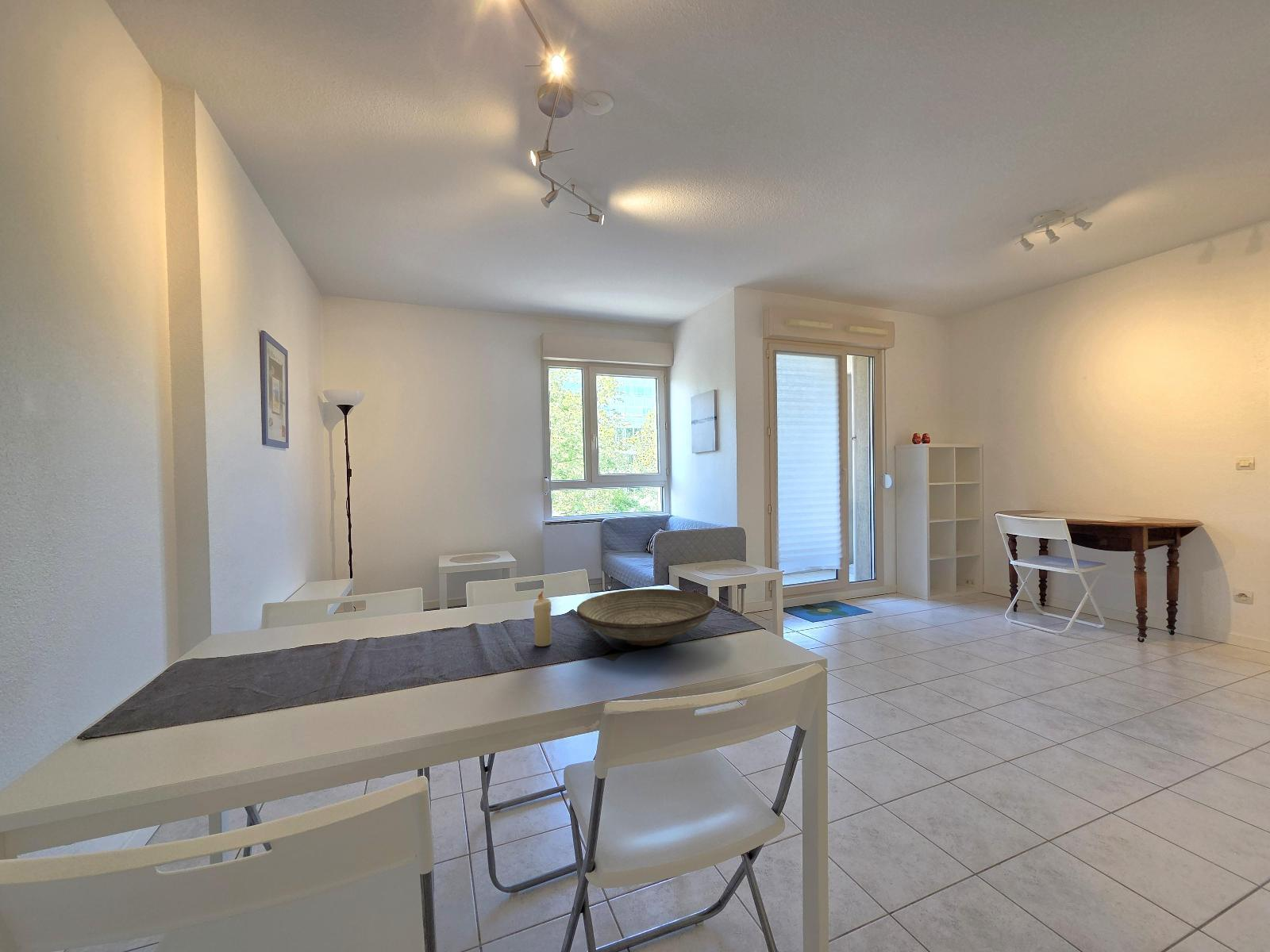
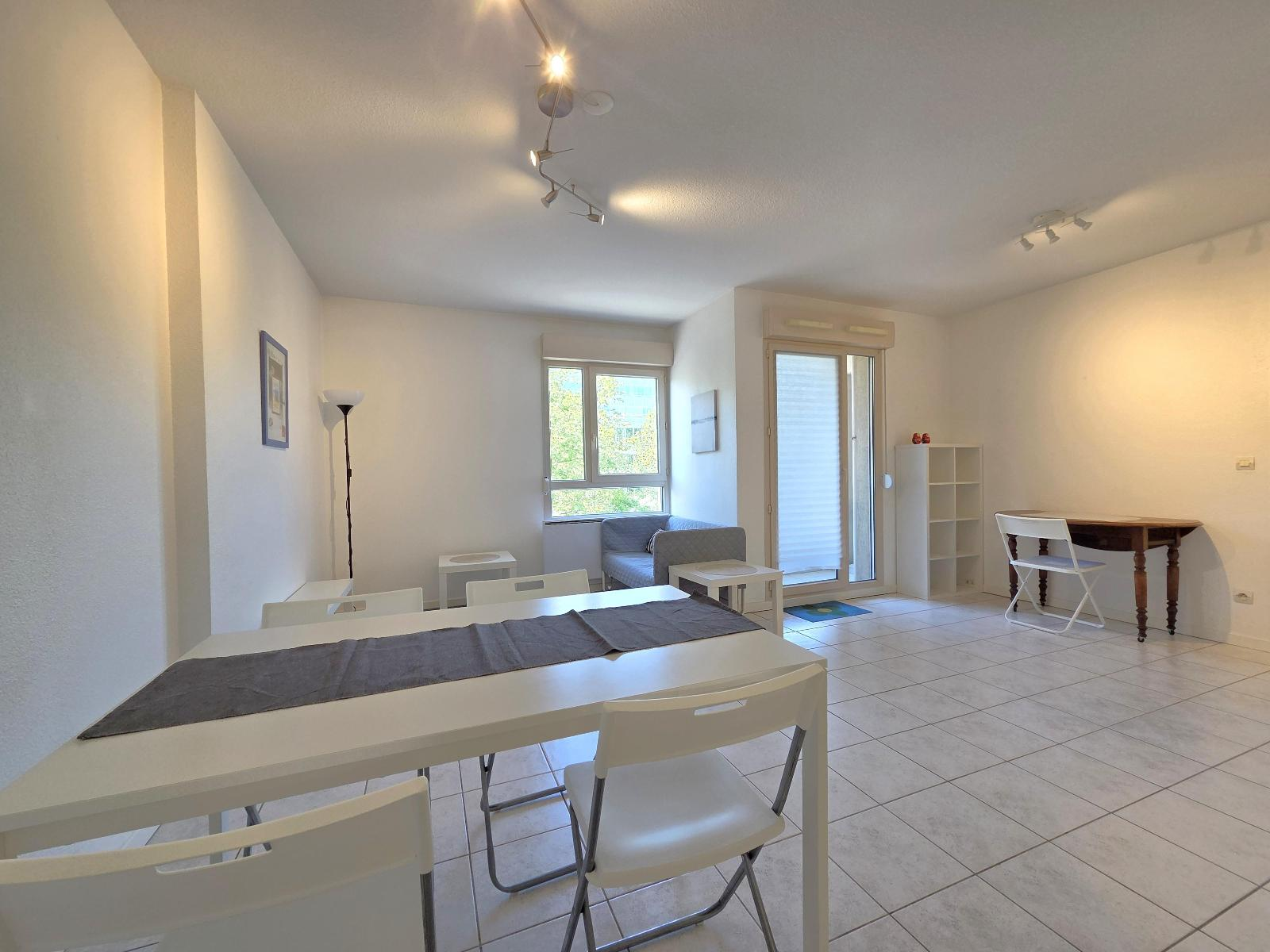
- candle (542, 617)
- decorative bowl (647, 620)
